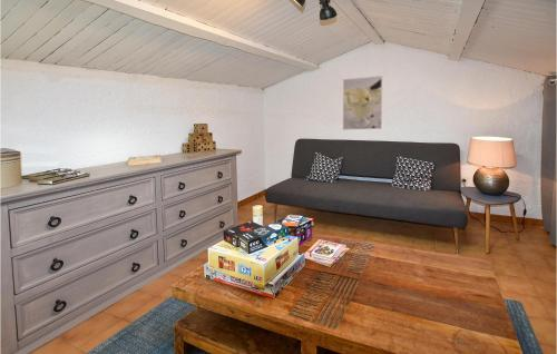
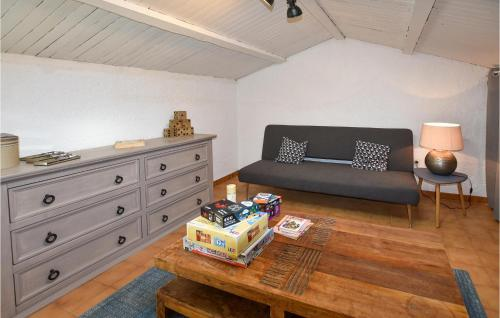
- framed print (362, 104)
